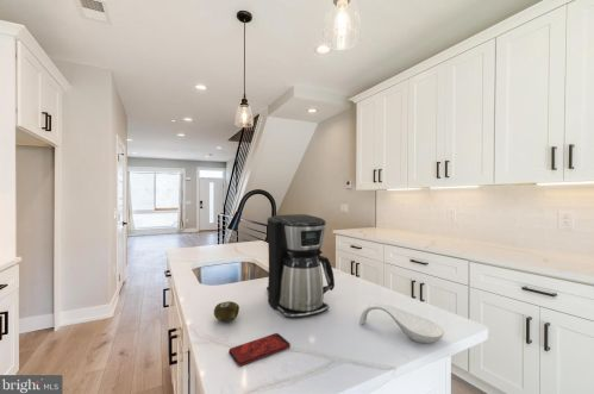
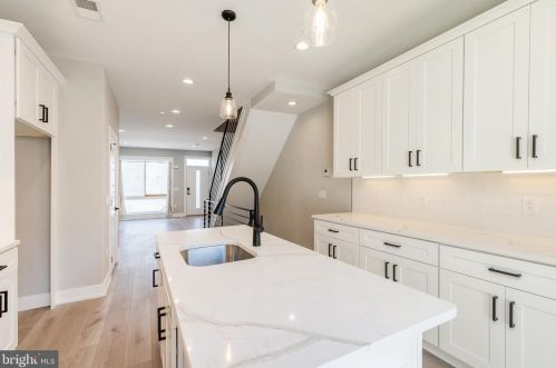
- fruit (226, 311)
- spoon rest (399, 320)
- coffee maker (299, 257)
- smartphone (260, 348)
